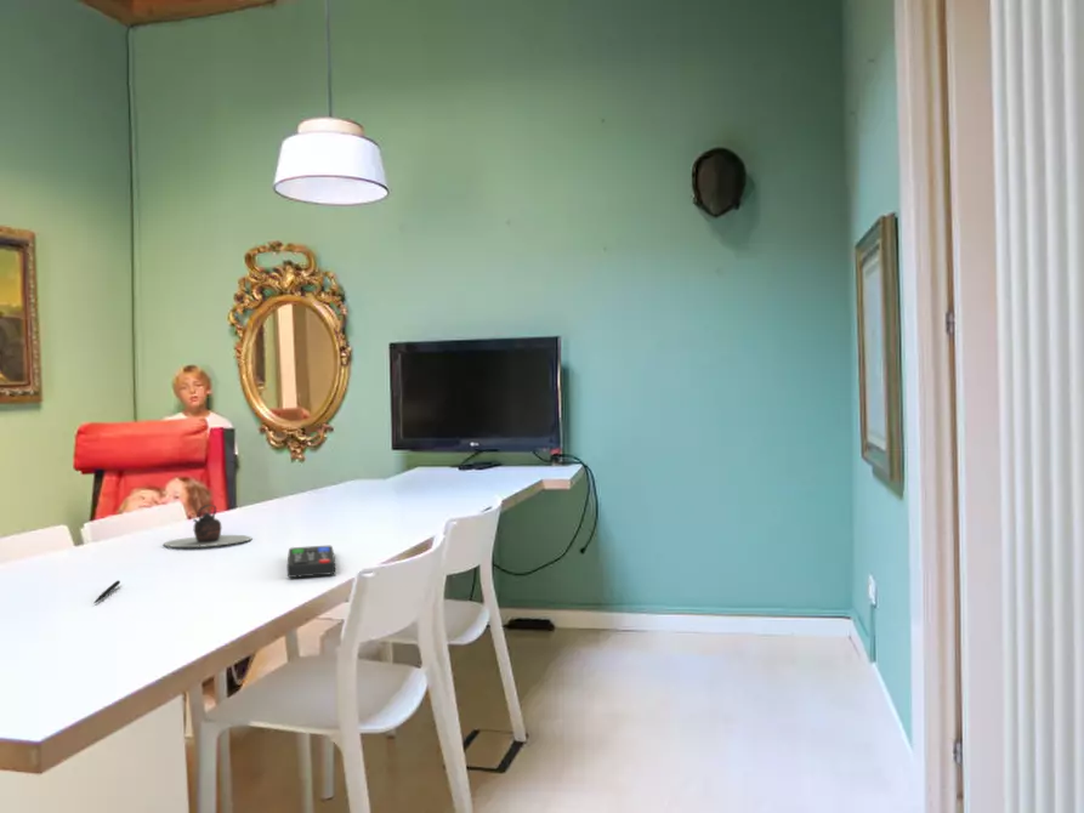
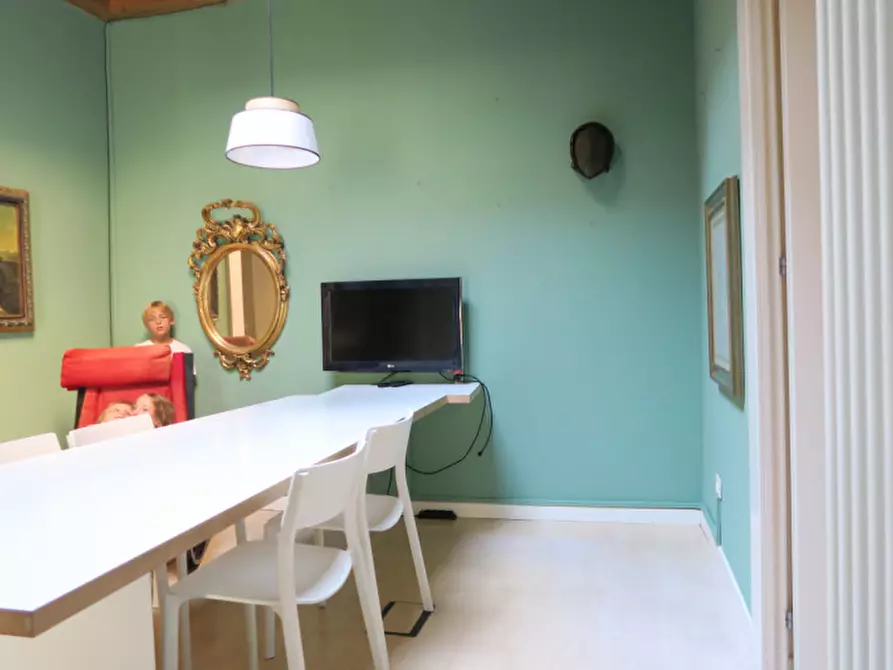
- teapot (208, 522)
- pen (106, 591)
- remote control (311, 559)
